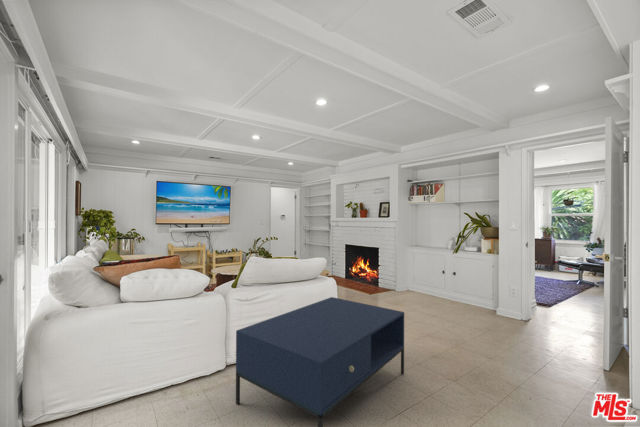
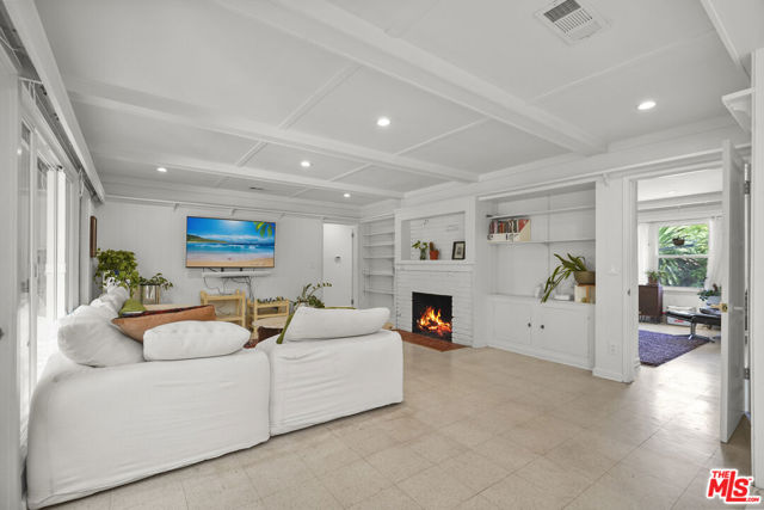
- coffee table (327, 353)
